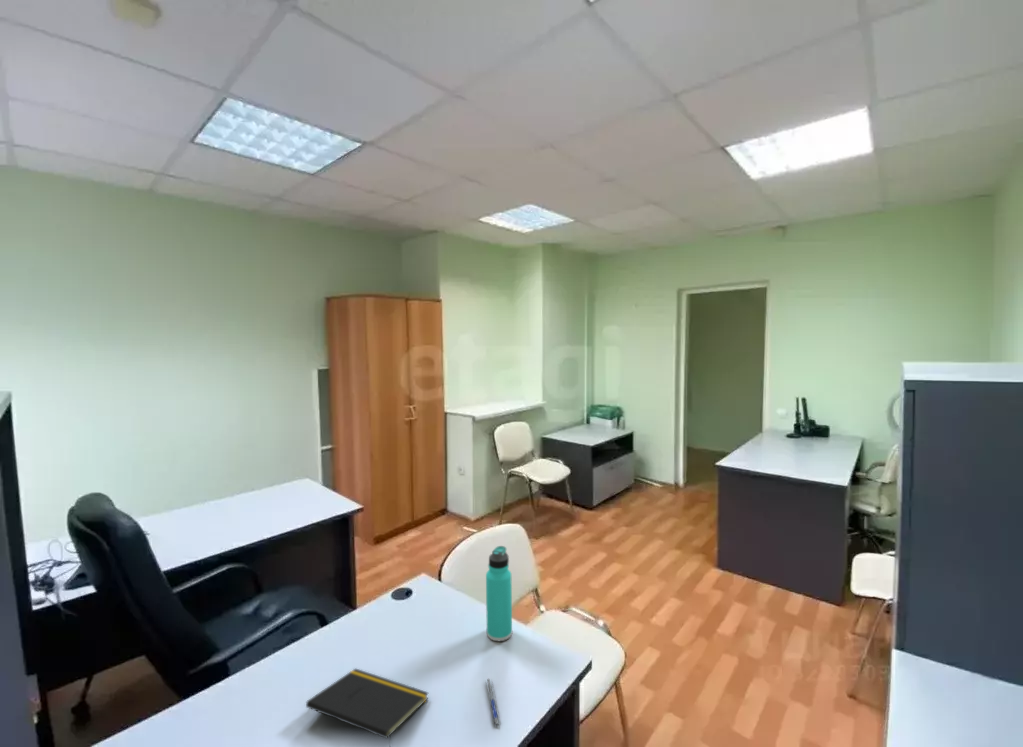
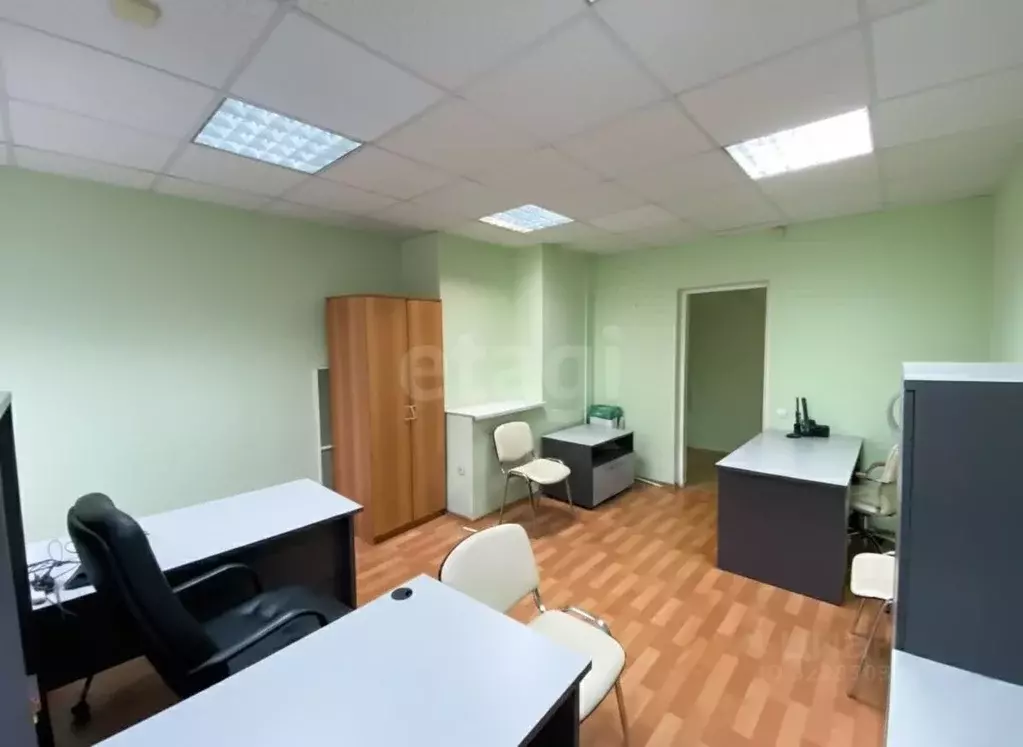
- pen (492, 699)
- notepad (369, 699)
- thermos bottle (498, 591)
